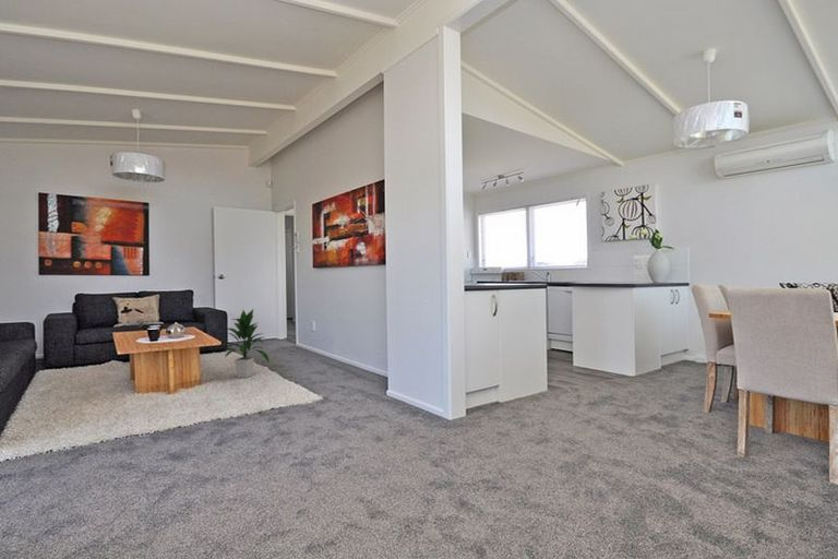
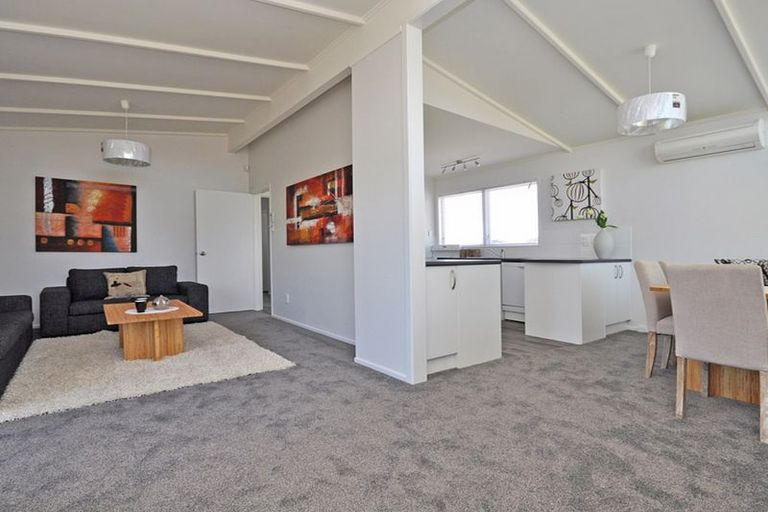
- indoor plant (244, 343)
